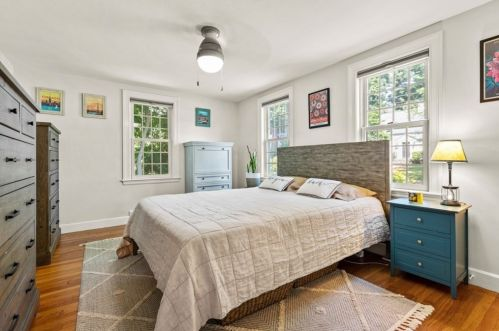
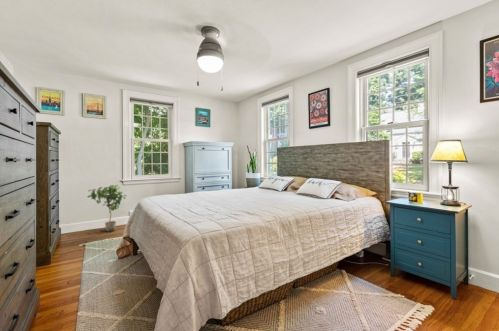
+ potted plant (108, 207)
